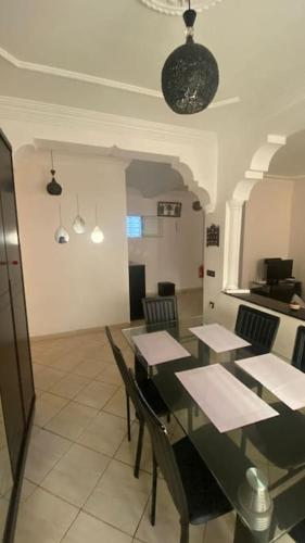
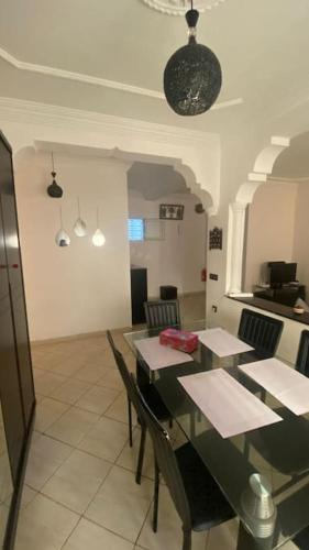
+ tissue box (178, 339)
